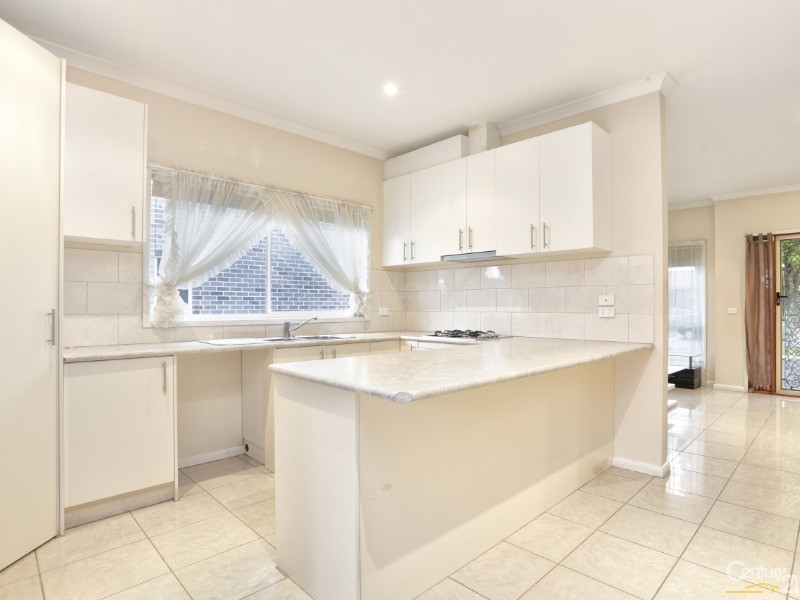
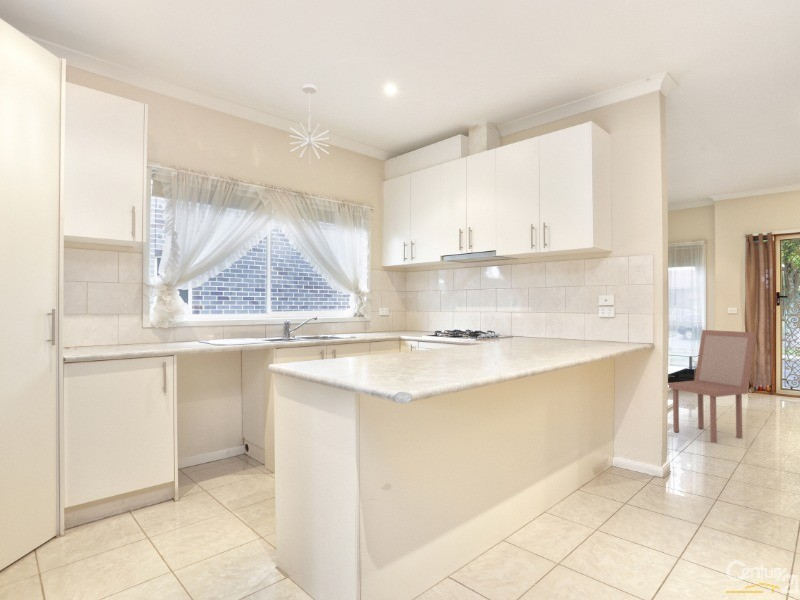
+ dining chair (710, 382)
+ pendant light (309, 124)
